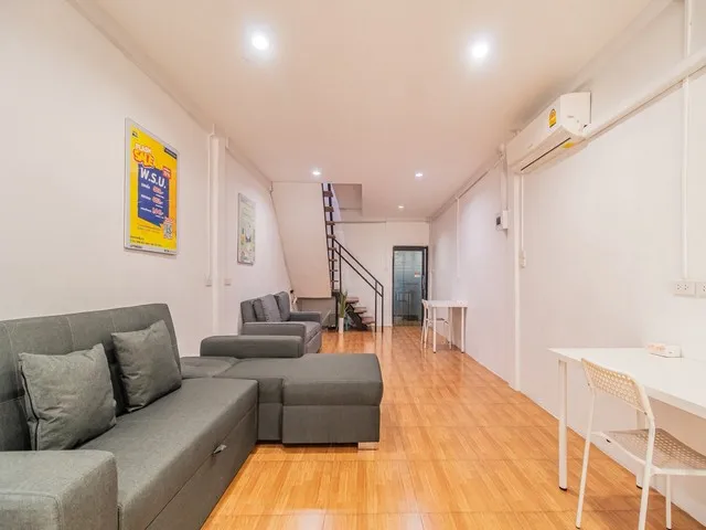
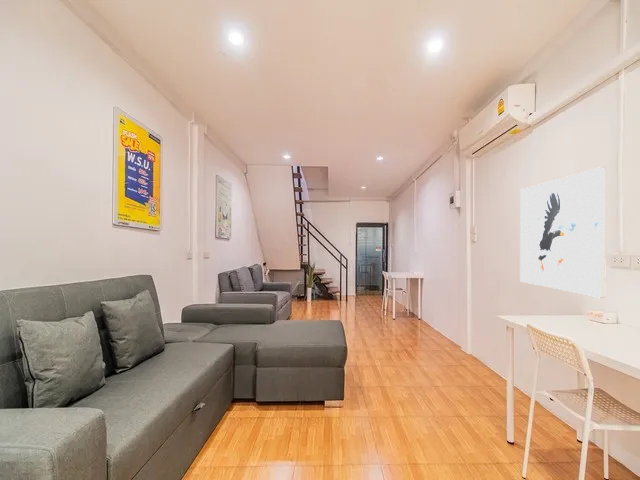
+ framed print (555, 234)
